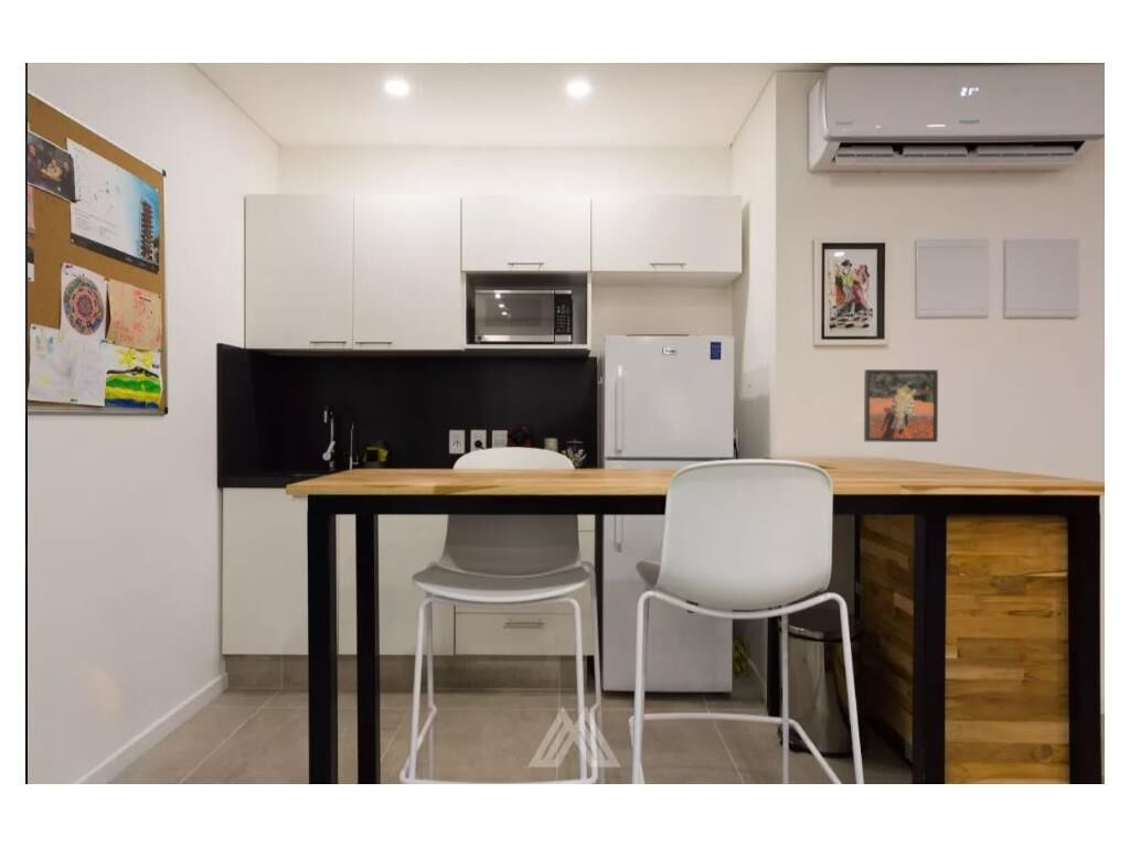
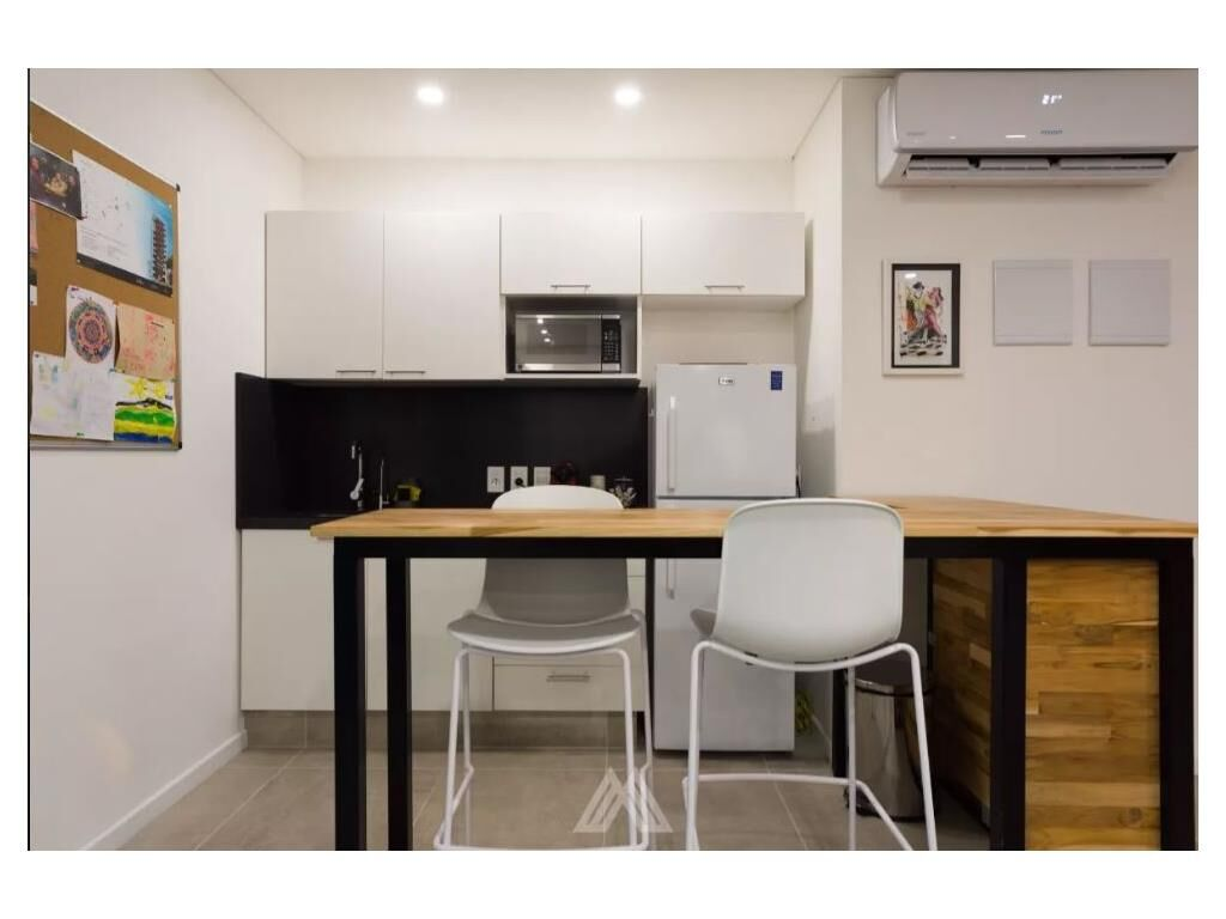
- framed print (900, 405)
